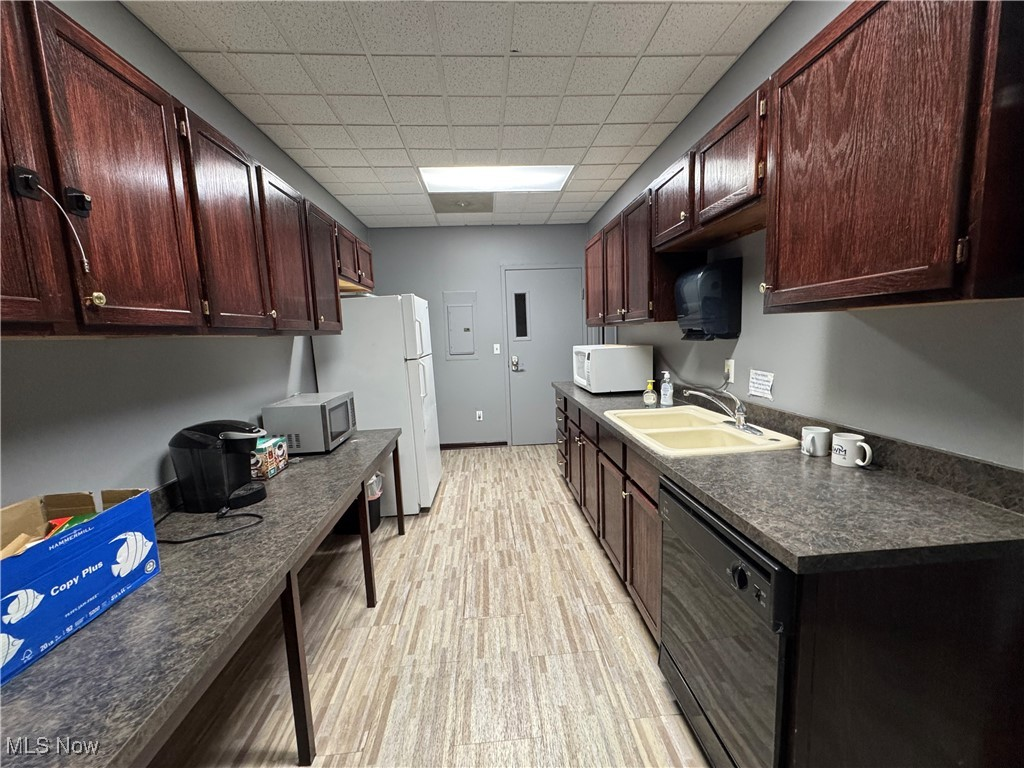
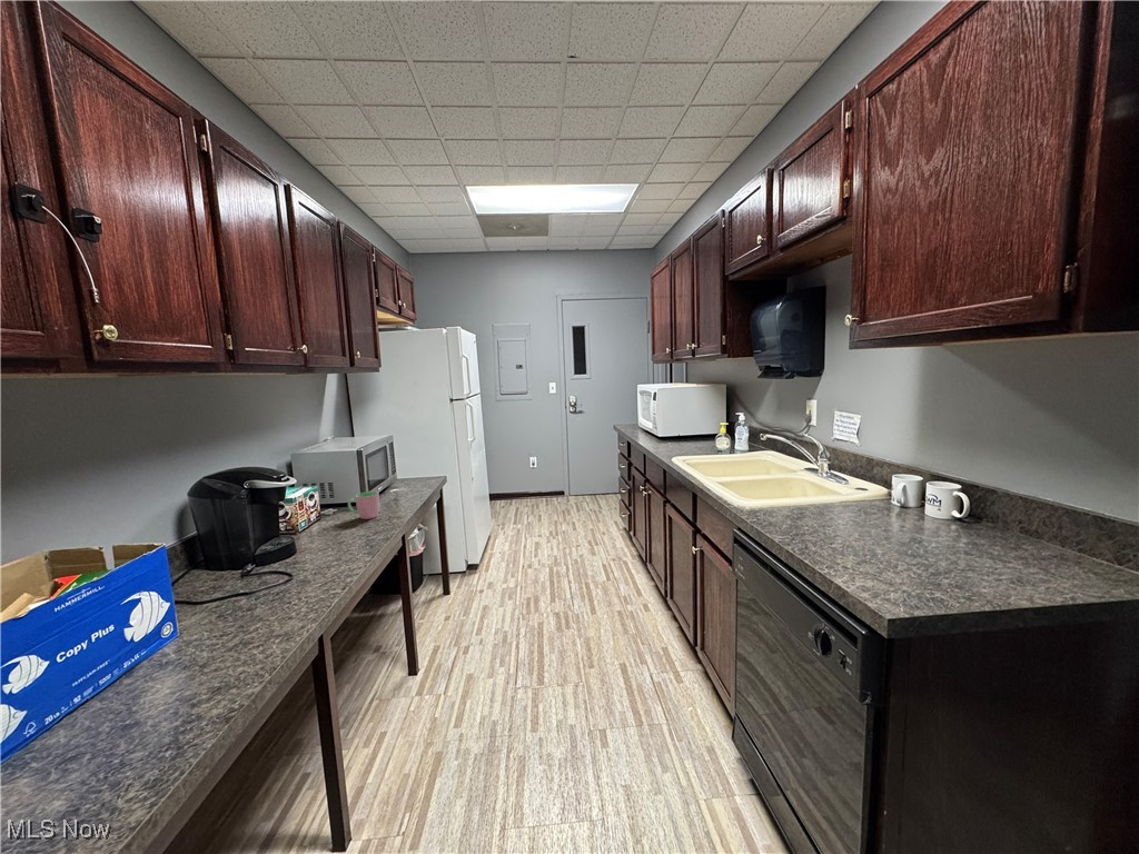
+ cup (364, 506)
